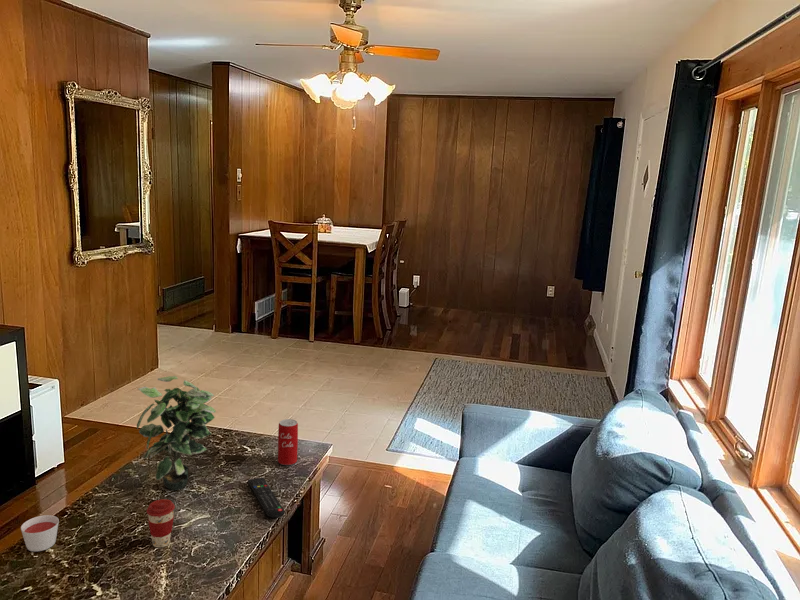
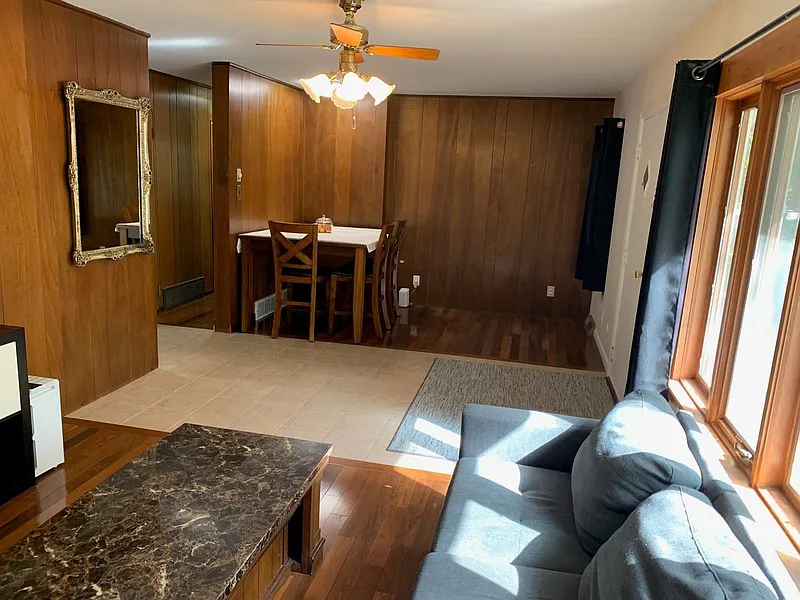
- candle (40, 534)
- beverage can (287, 441)
- potted plant (178, 435)
- remote control (265, 496)
- coffee cup (161, 523)
